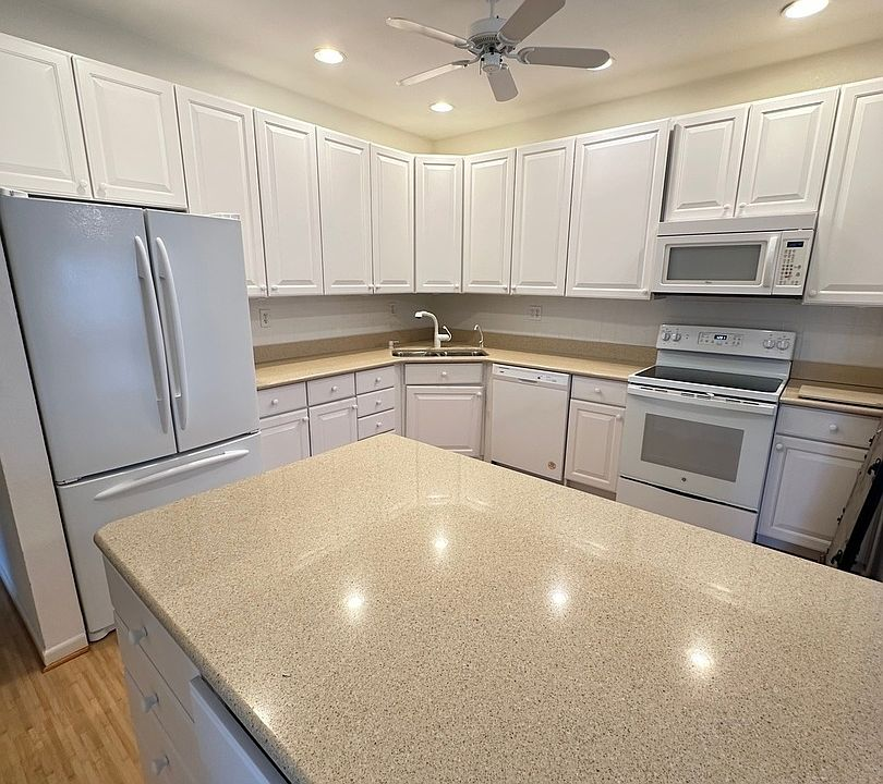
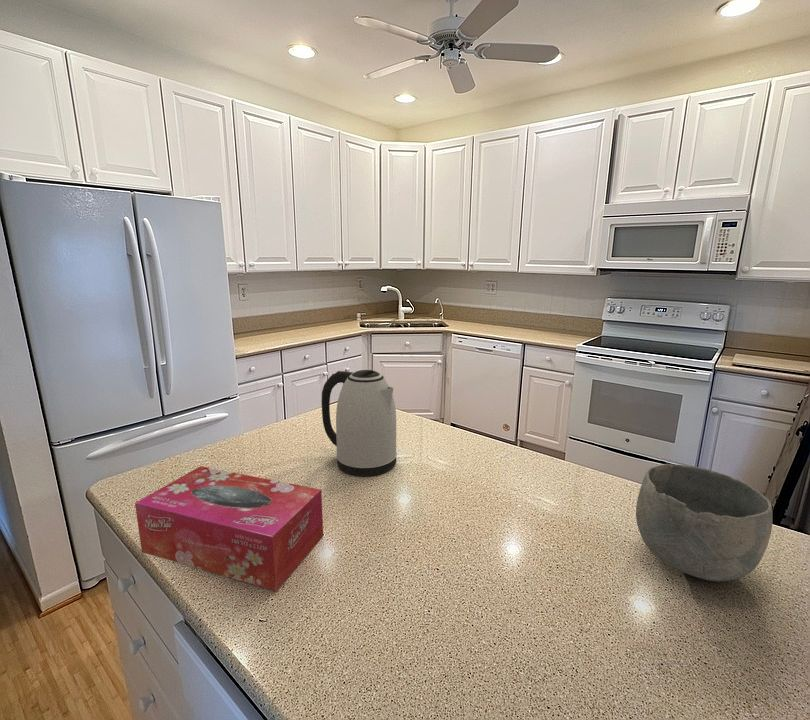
+ kettle (356, 415)
+ bowl (697, 525)
+ tissue box (233, 520)
